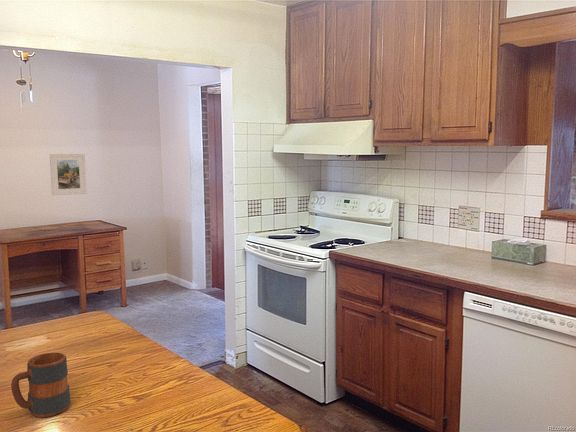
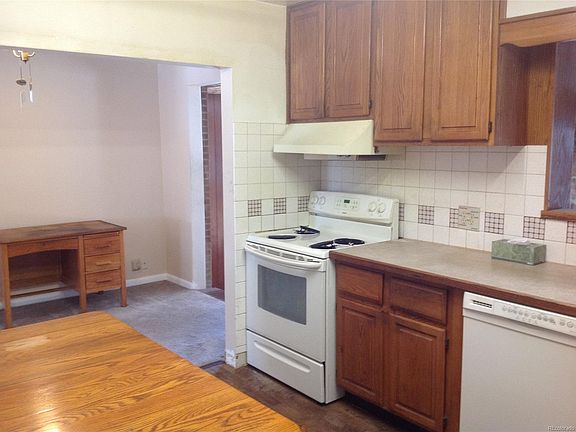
- mug (40, 386)
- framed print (68, 174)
